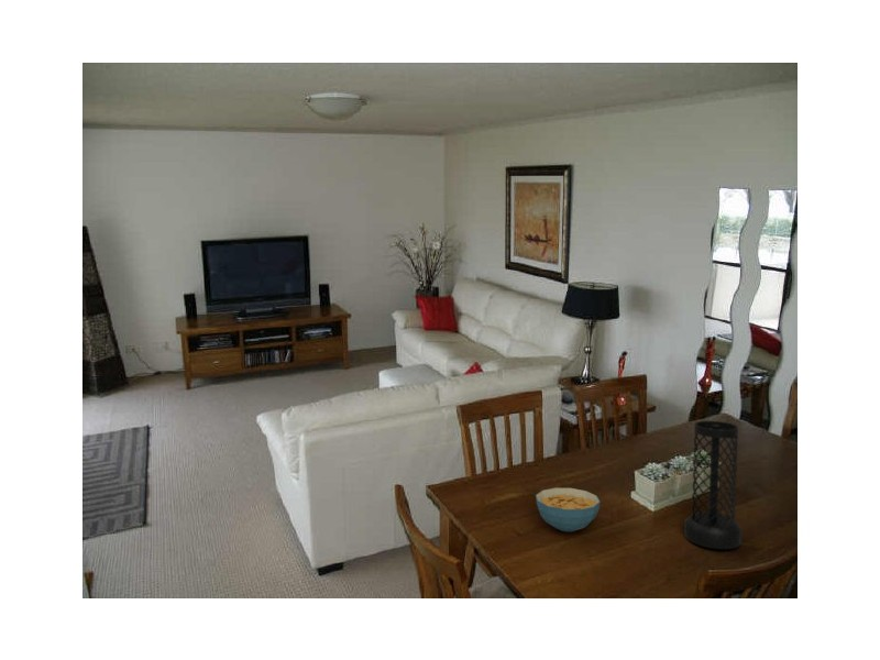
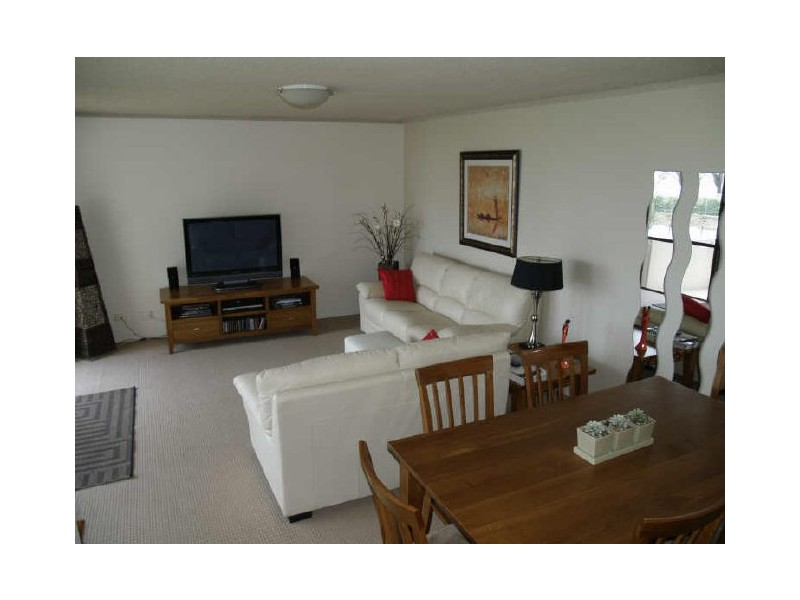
- vase (714, 482)
- cereal bowl (566, 513)
